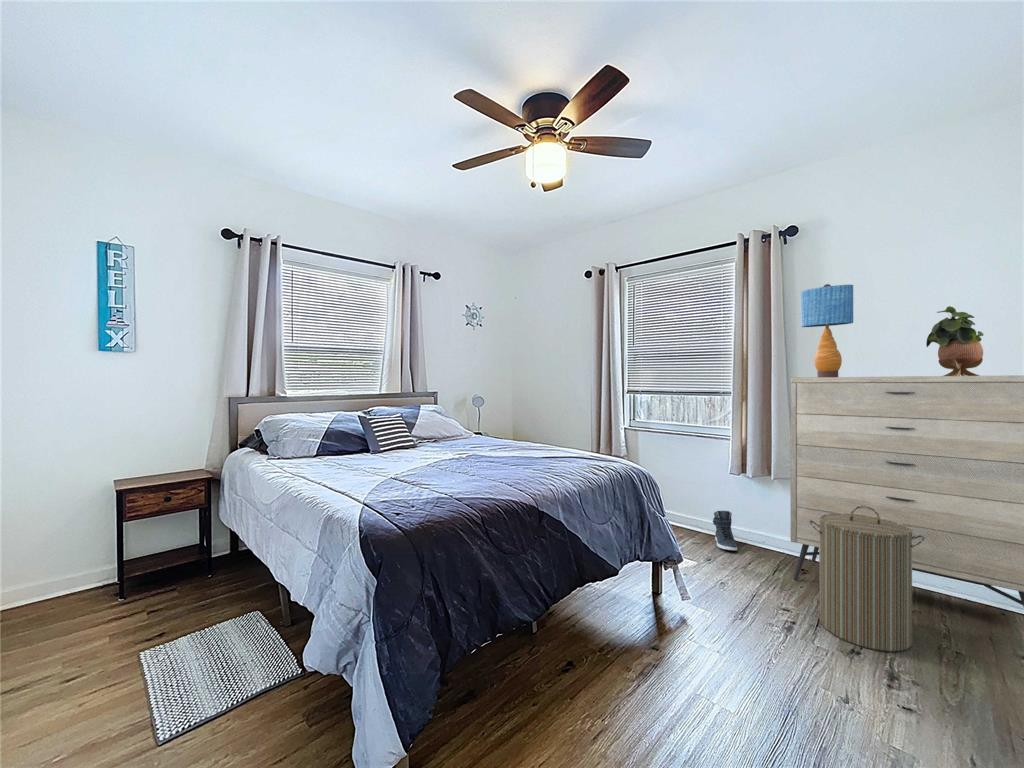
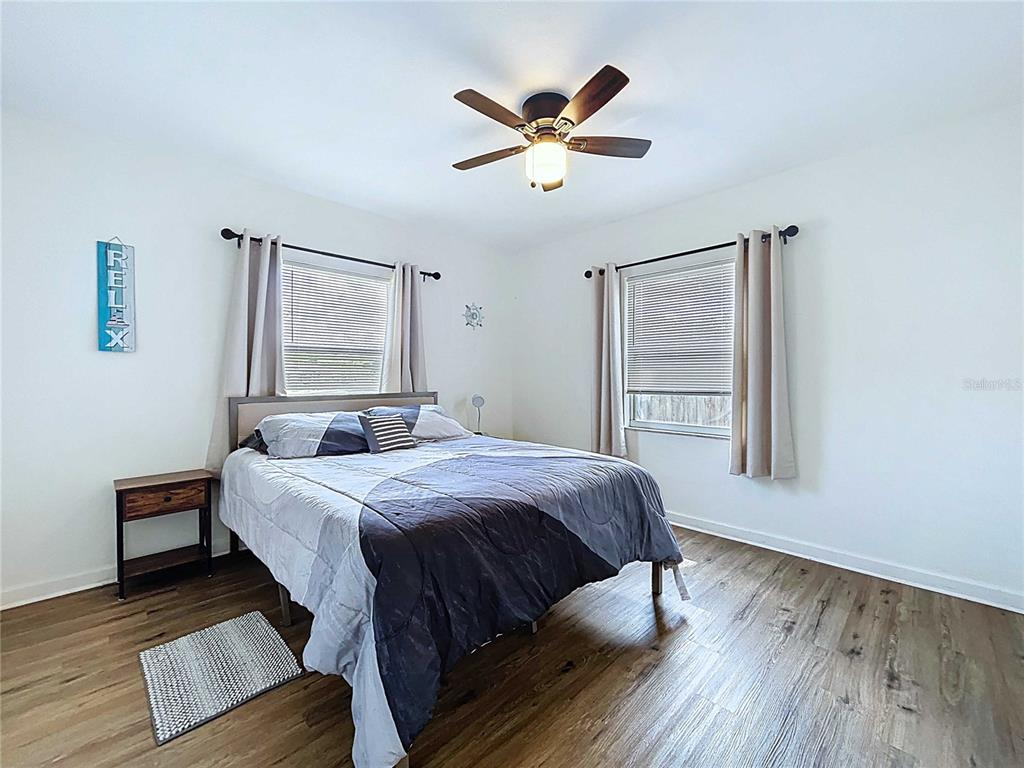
- sneaker (725, 528)
- laundry hamper (863, 568)
- table lamp (826, 330)
- potted plant (954, 341)
- dresser (904, 486)
